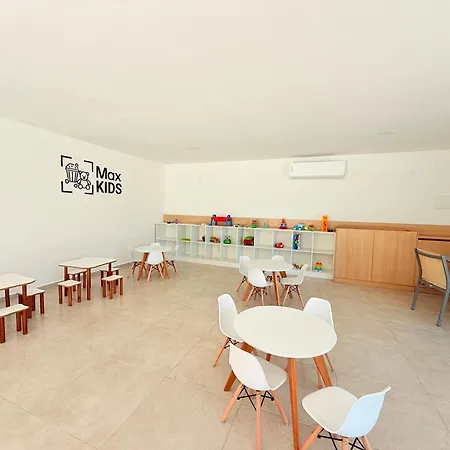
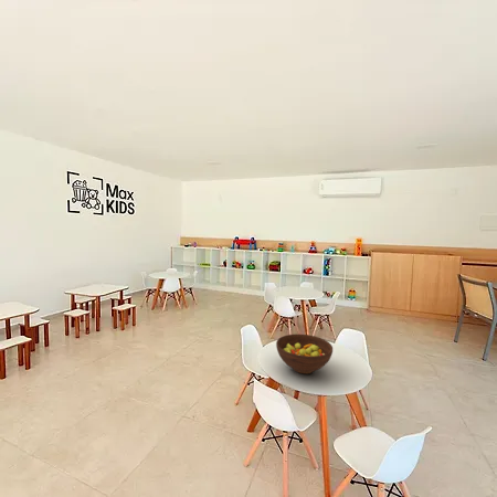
+ fruit bowl (303, 356)
